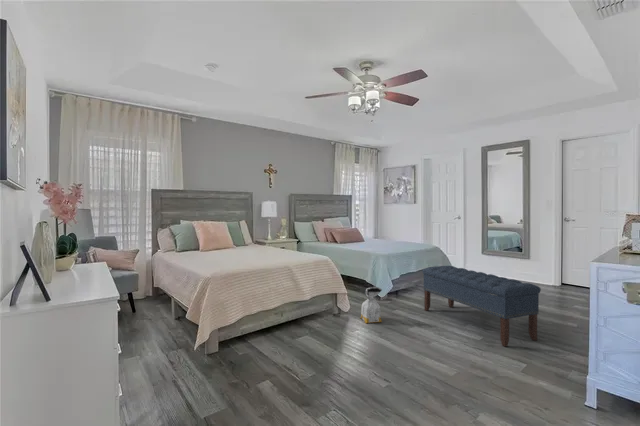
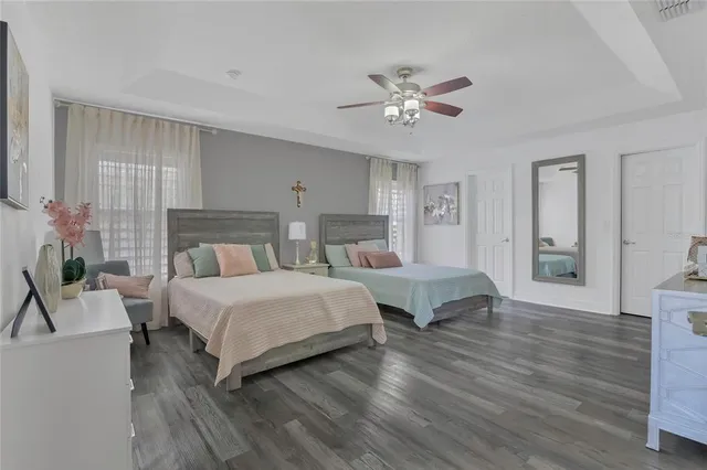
- bag (371, 303)
- bench (473, 298)
